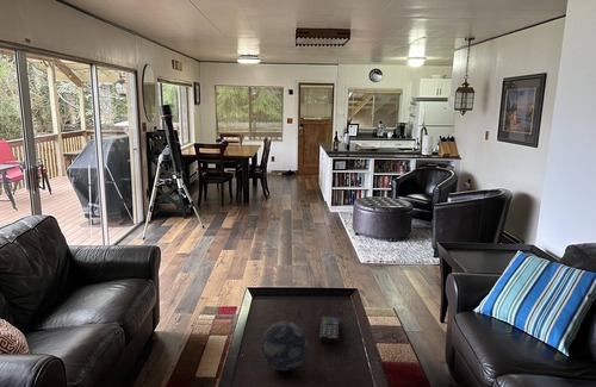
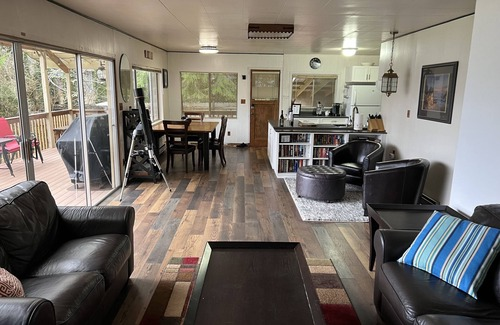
- decorative ball (284, 345)
- remote control (329, 329)
